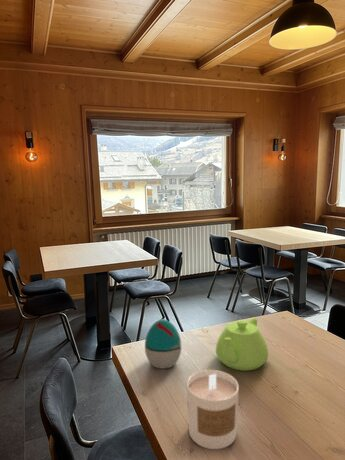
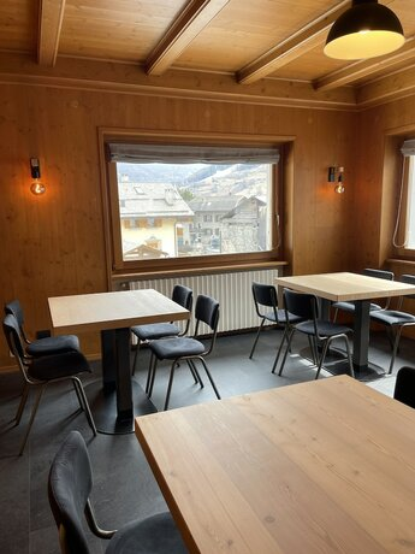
- teapot (240, 341)
- decorative egg (162, 341)
- candle (212, 403)
